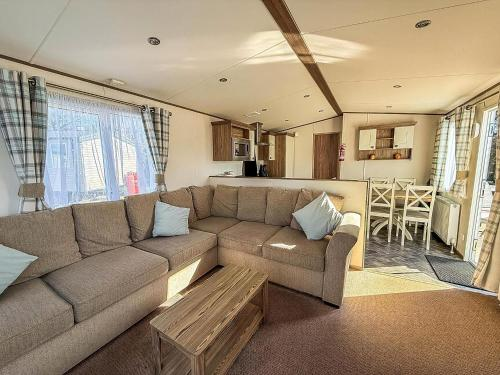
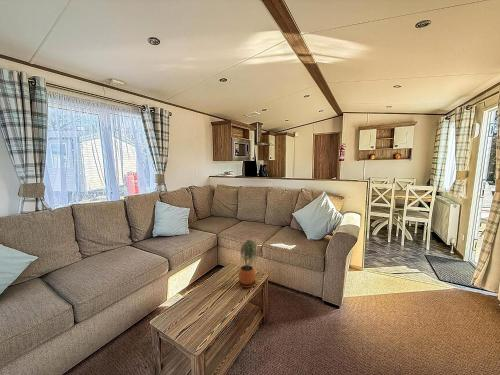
+ potted plant (248, 263)
